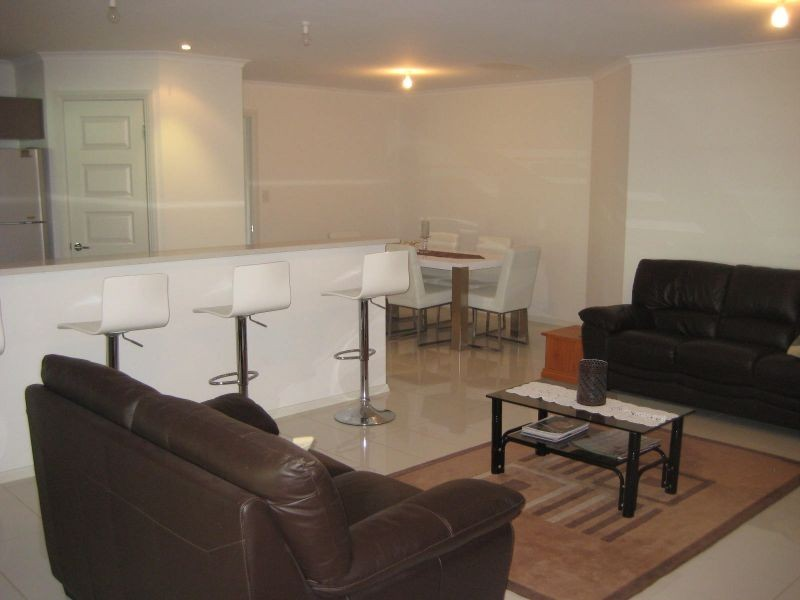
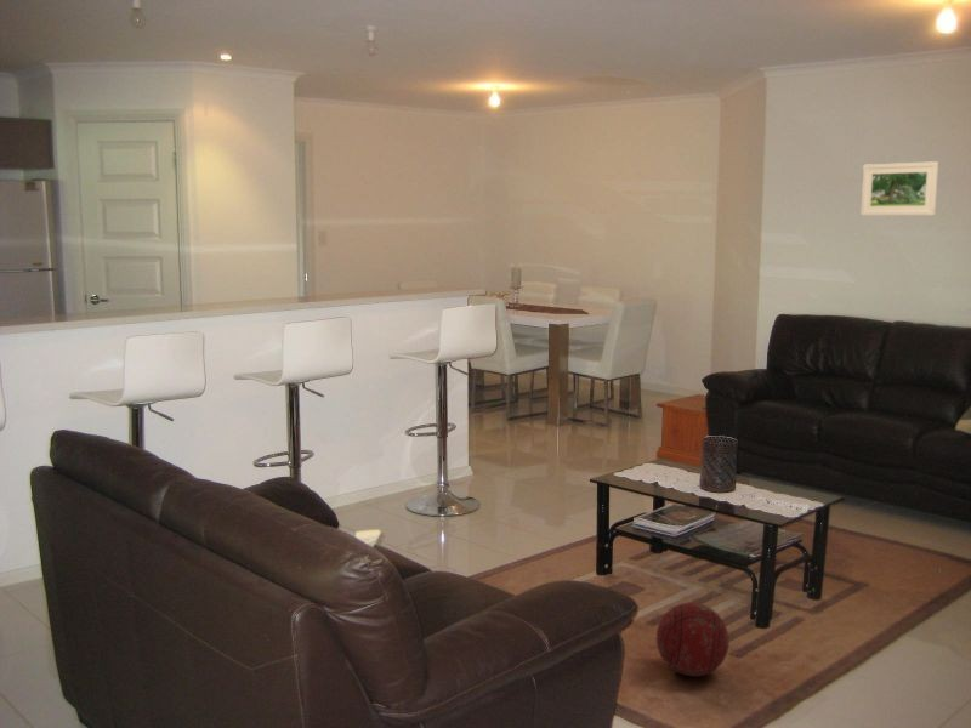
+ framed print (898, 189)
+ ball (692, 638)
